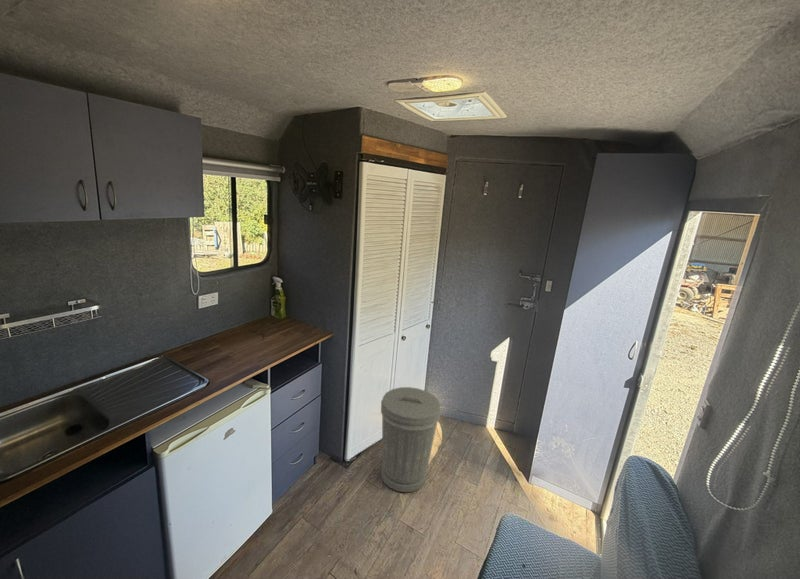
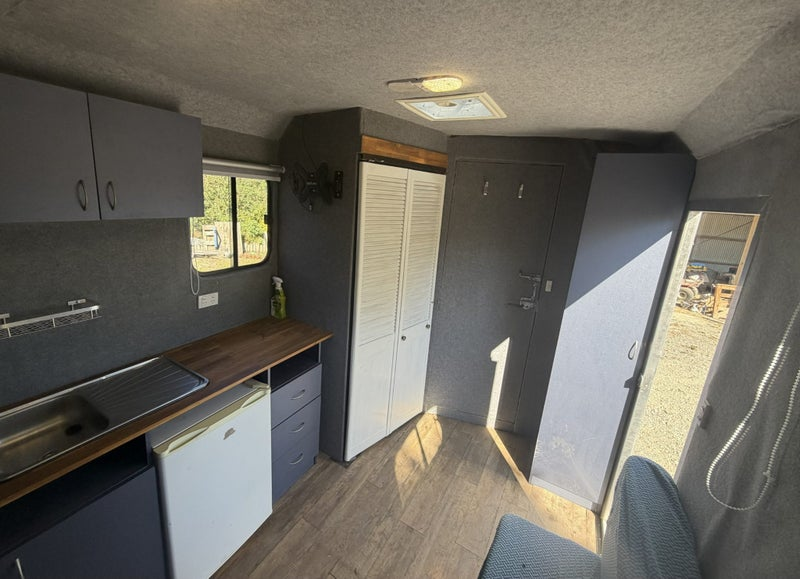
- trash can (407, 436)
